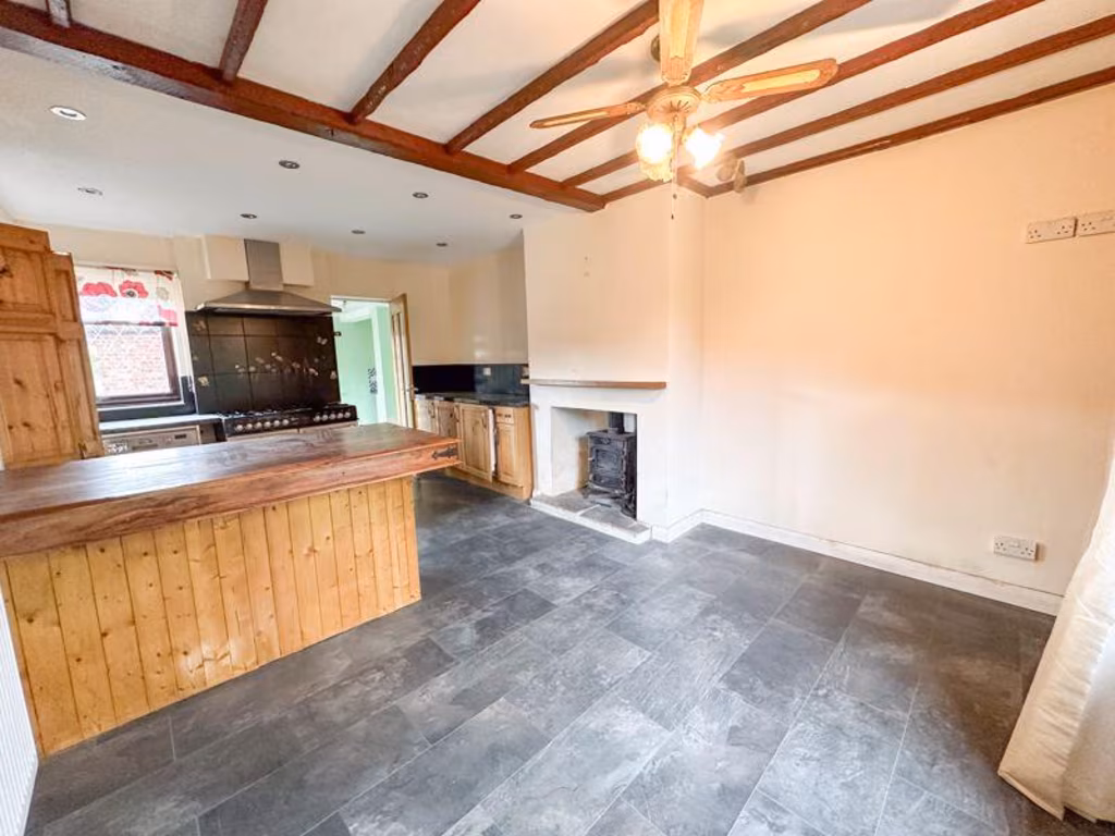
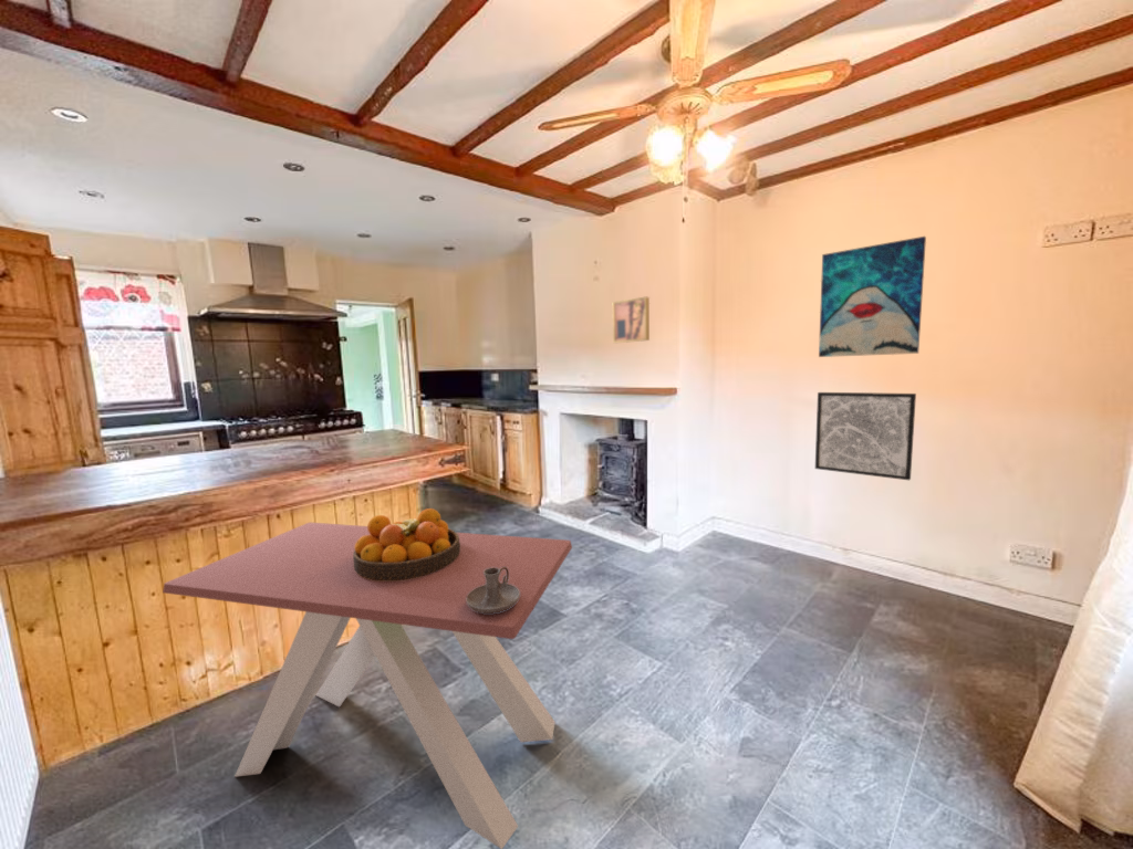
+ dining table (392, 658)
+ fruit bowl (407, 535)
+ candle holder (495, 584)
+ wall art (862, 433)
+ wall art (867, 301)
+ wall art (630, 321)
